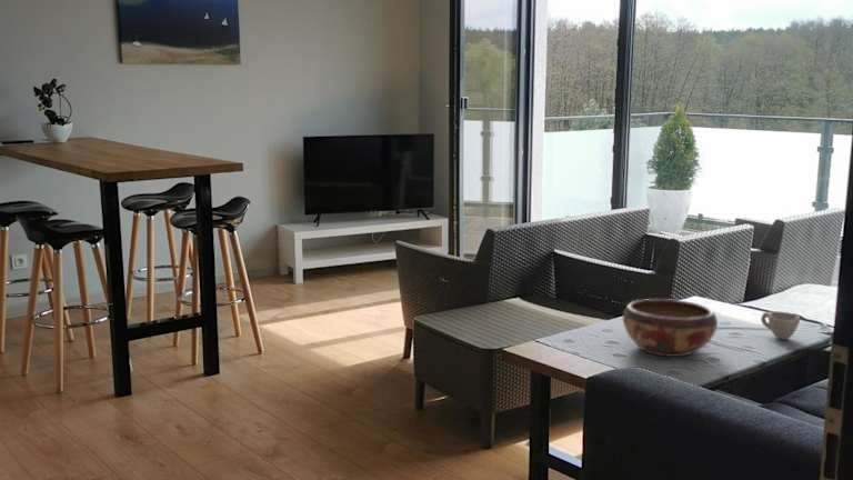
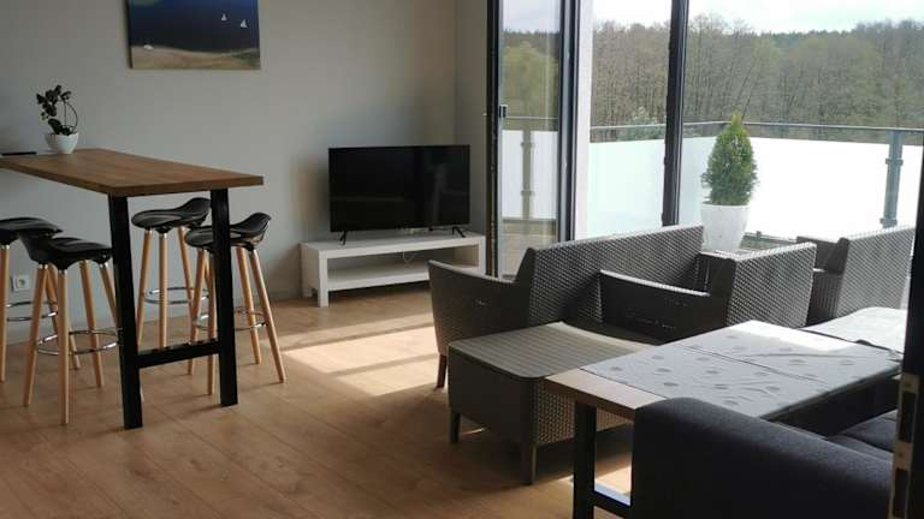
- cup (779, 324)
- decorative bowl (669, 329)
